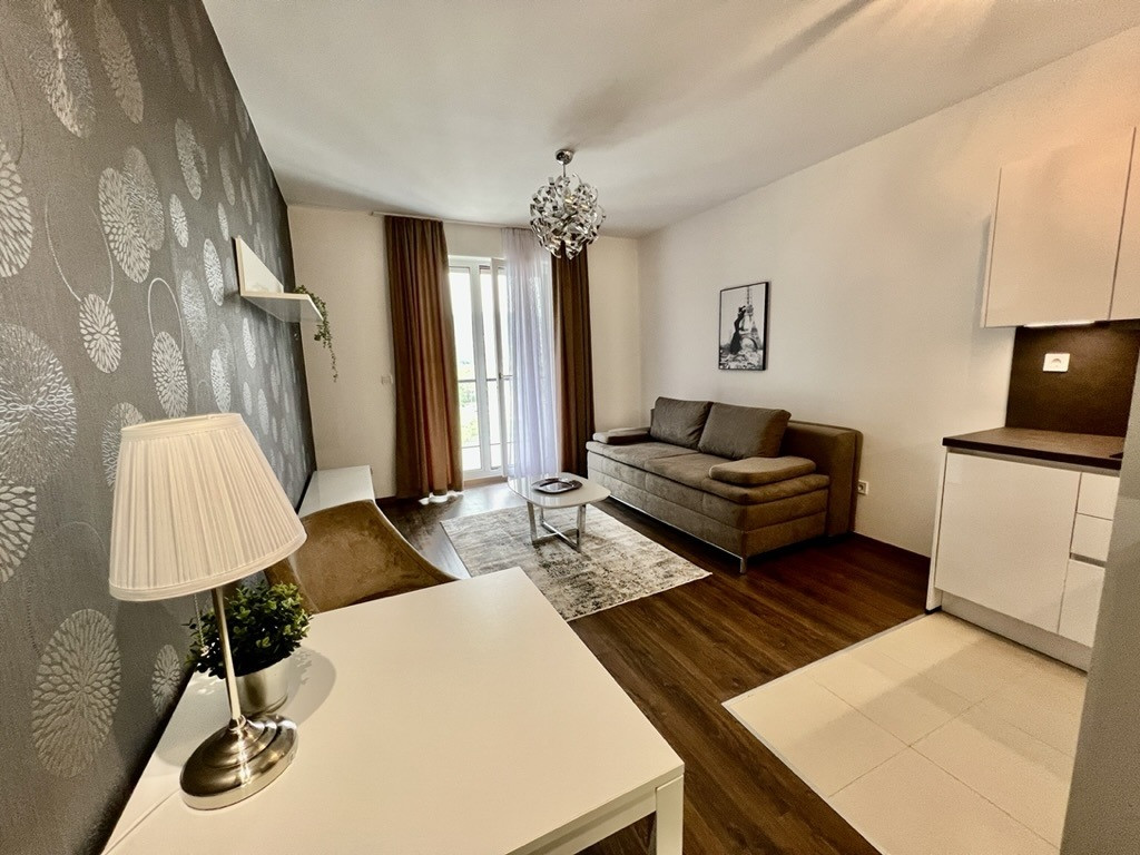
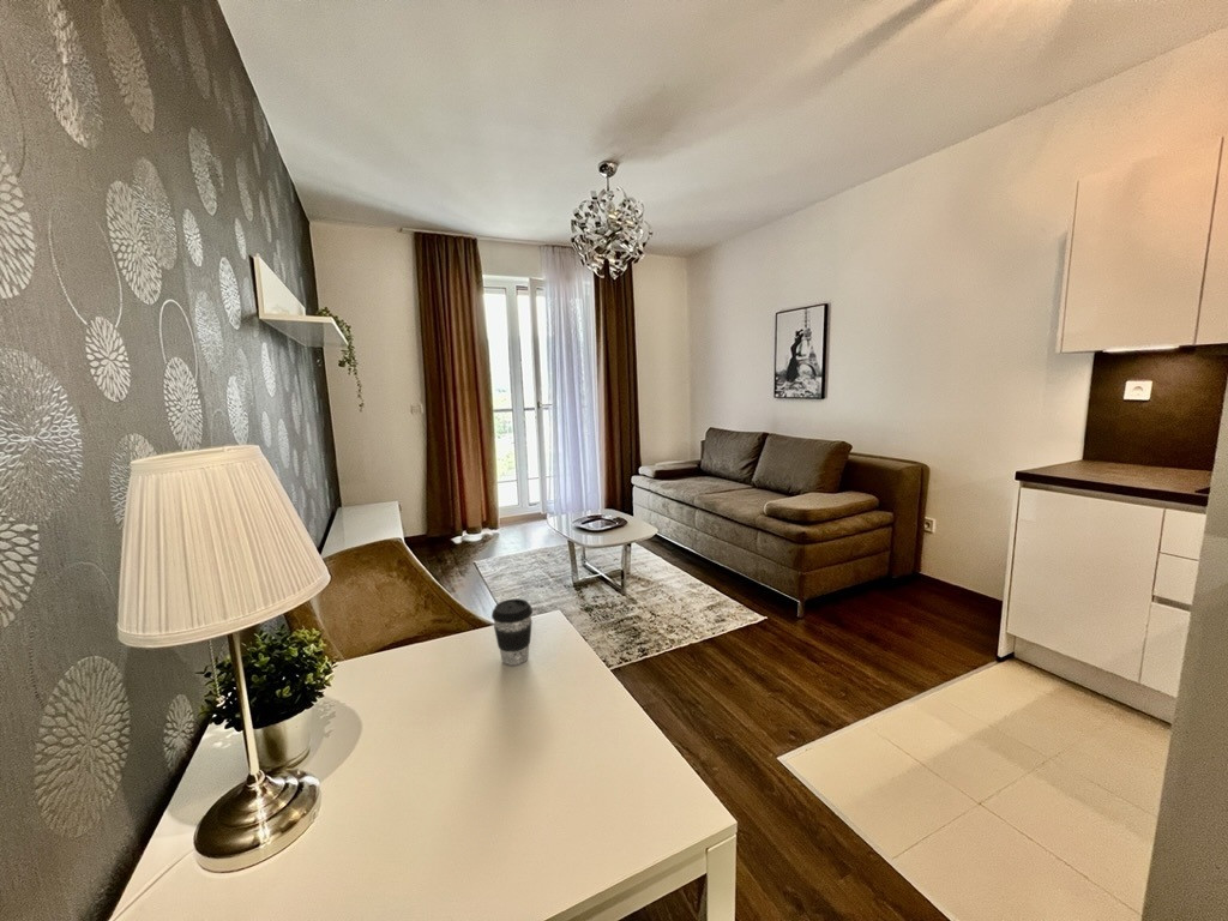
+ coffee cup (513, 632)
